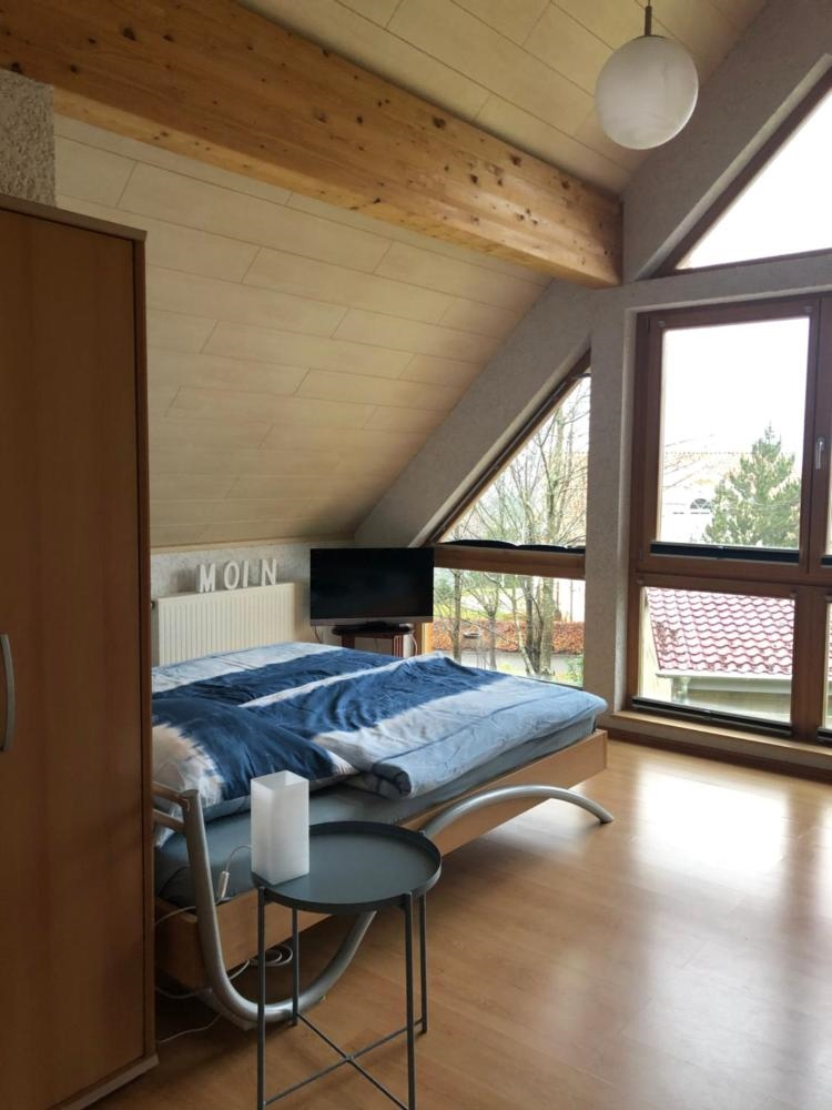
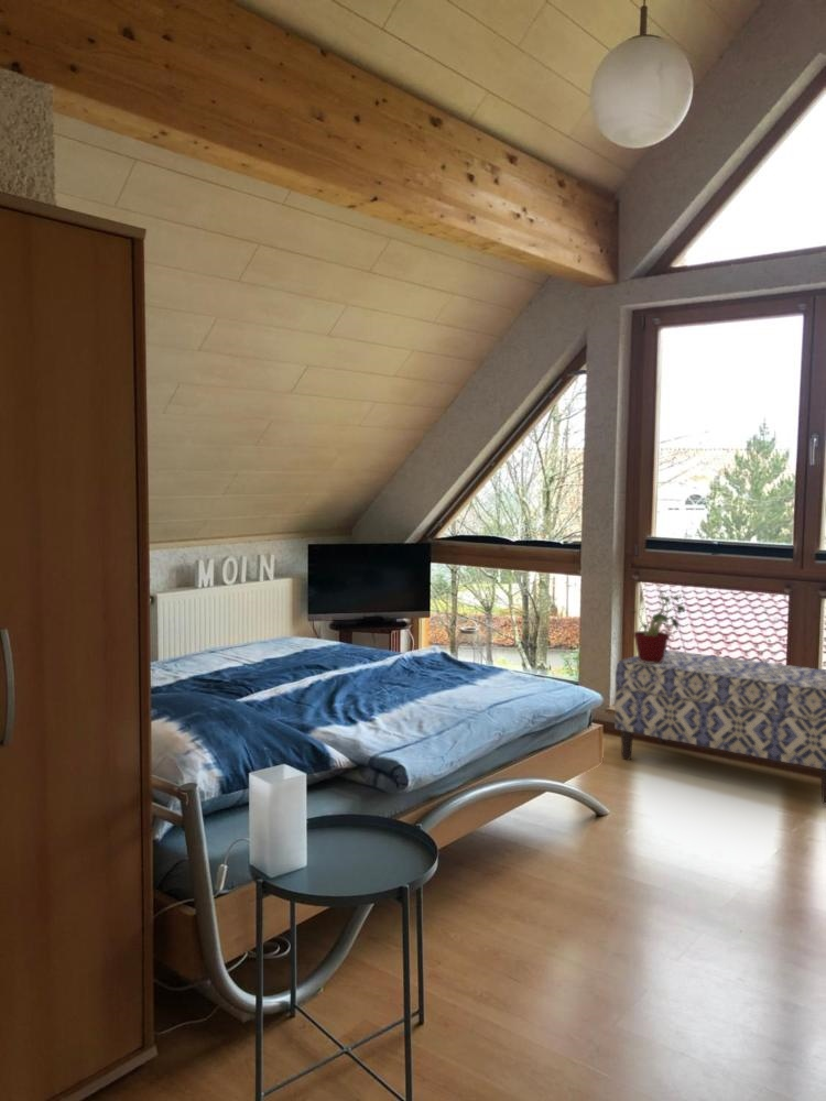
+ potted plant (661, 622)
+ bench (738, 719)
